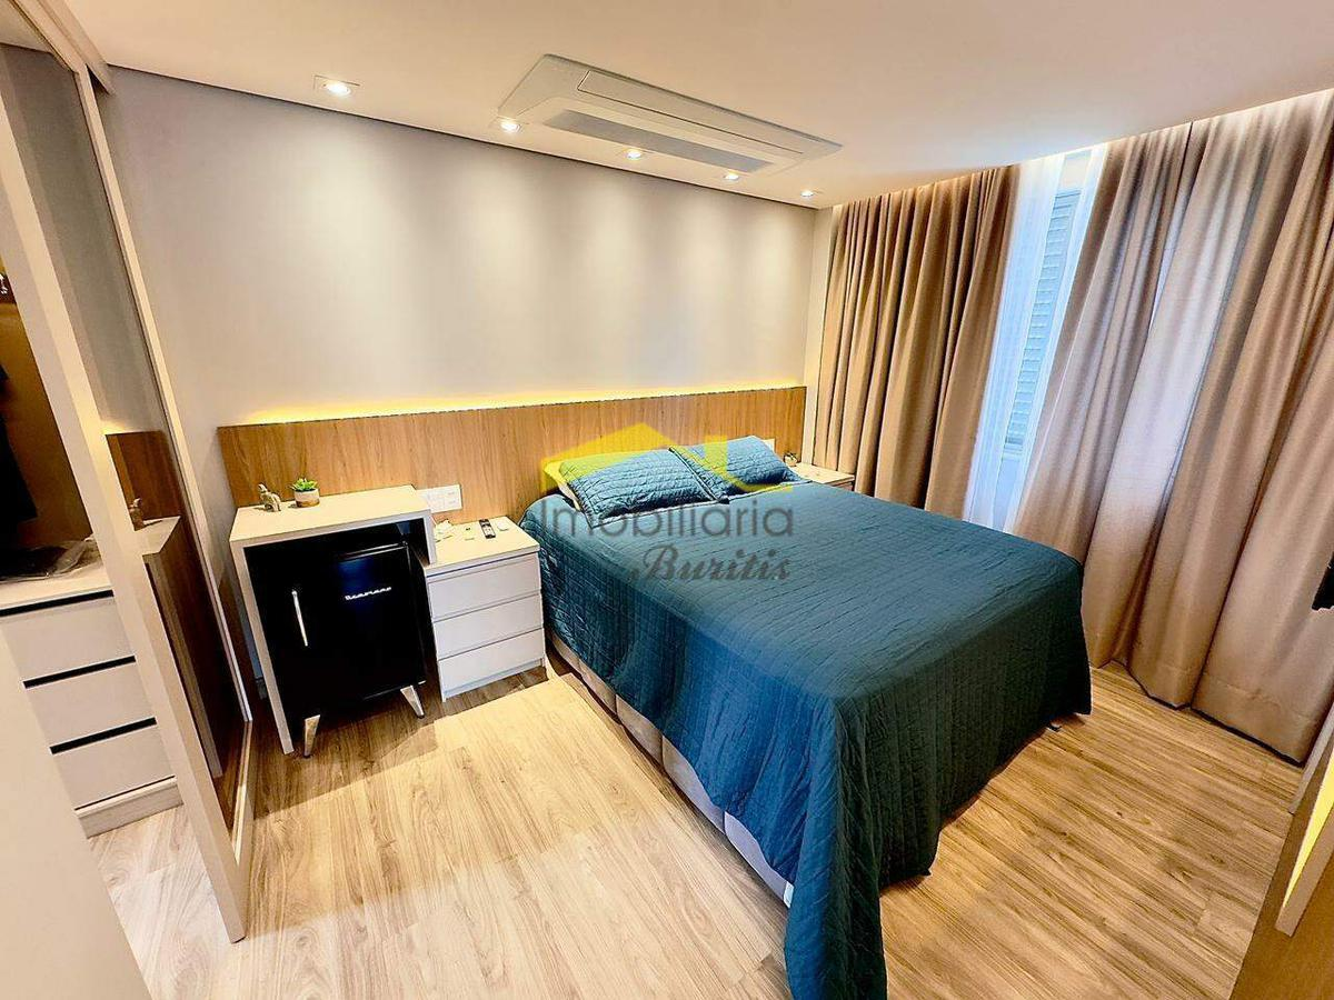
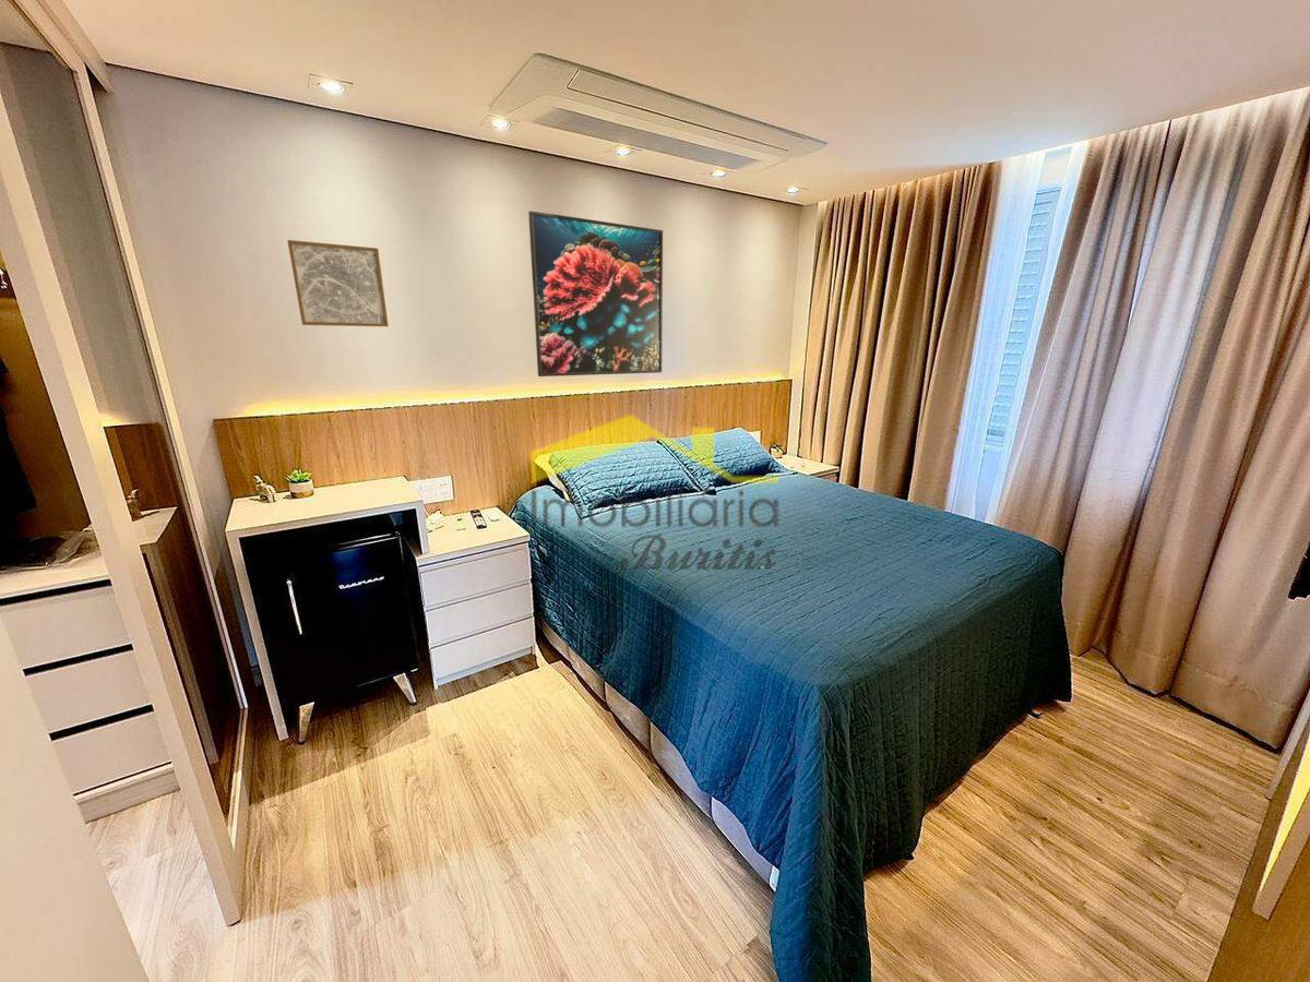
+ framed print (603, 300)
+ wall art (341, 286)
